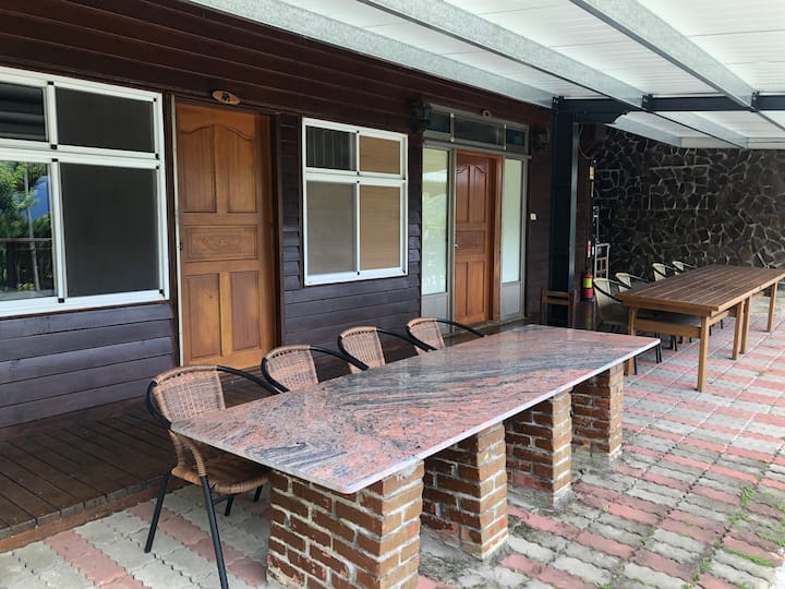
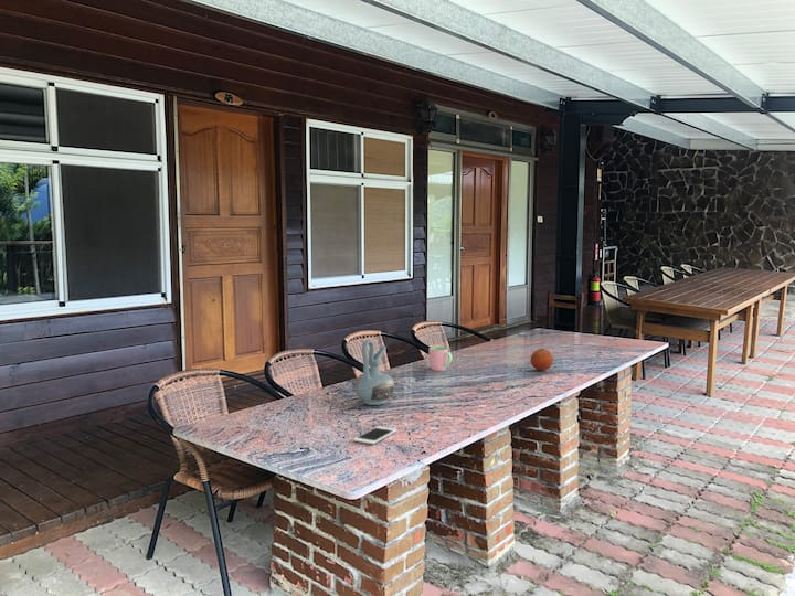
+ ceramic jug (374, 370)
+ cup (441, 359)
+ fruit (541, 359)
+ cell phone (375, 435)
